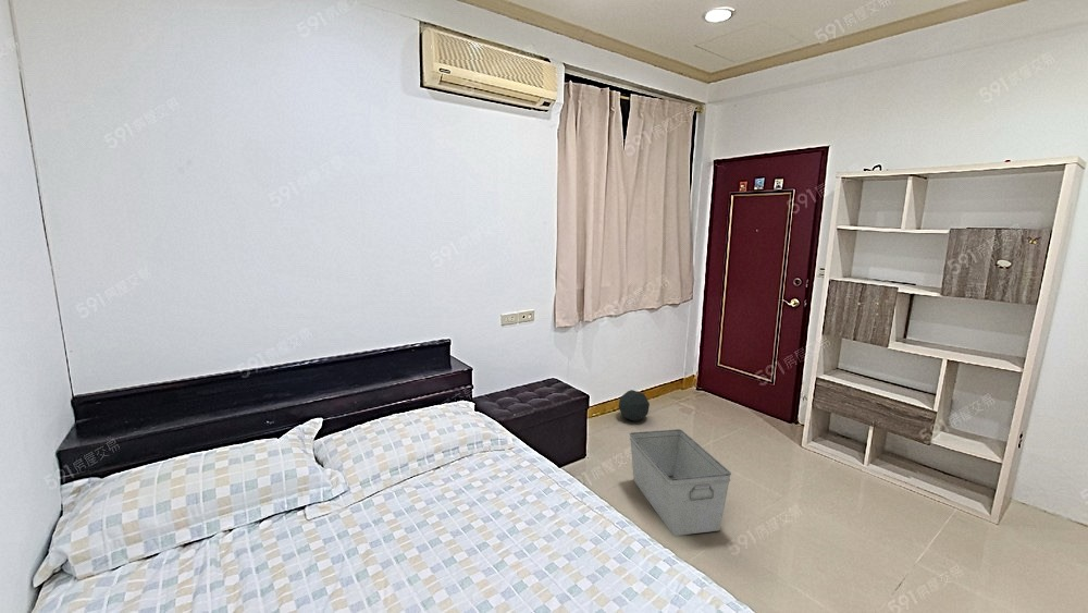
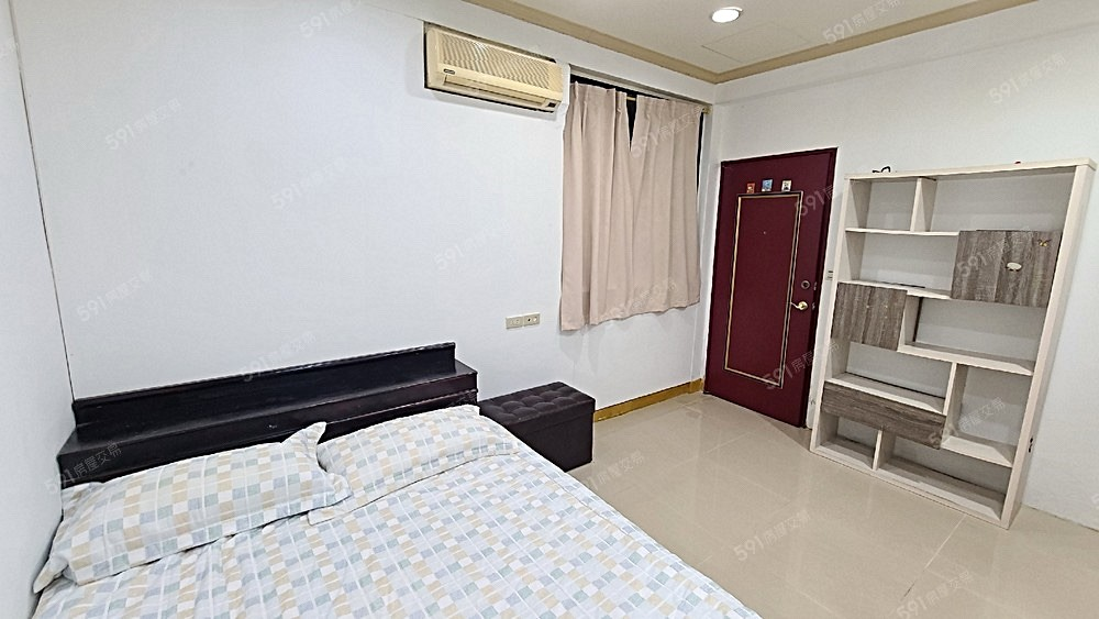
- storage bin (673, 477)
- ball (633, 405)
